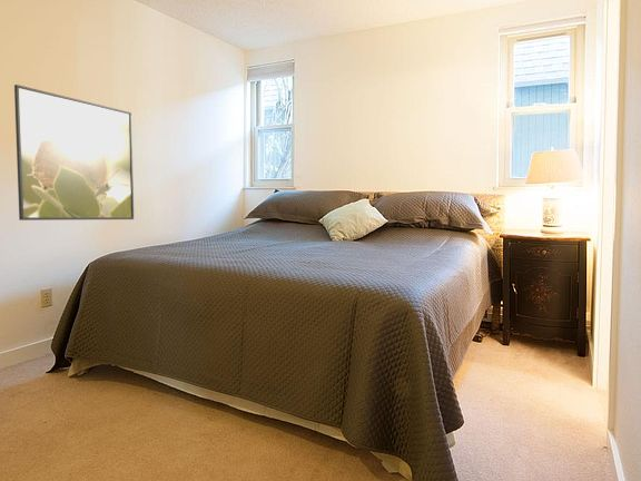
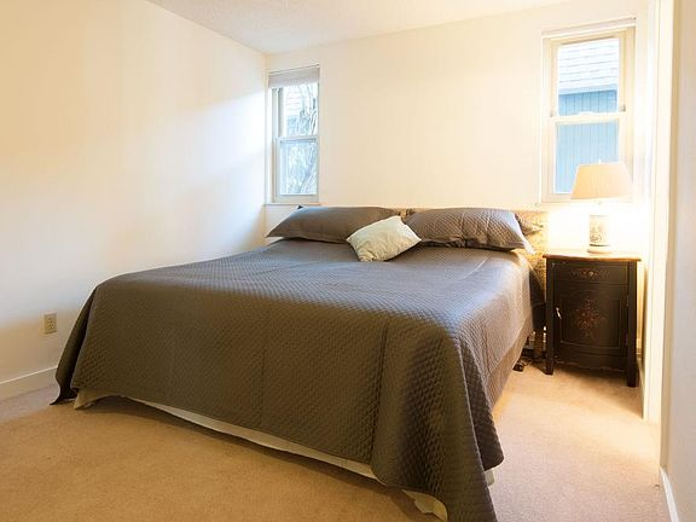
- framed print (81, 160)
